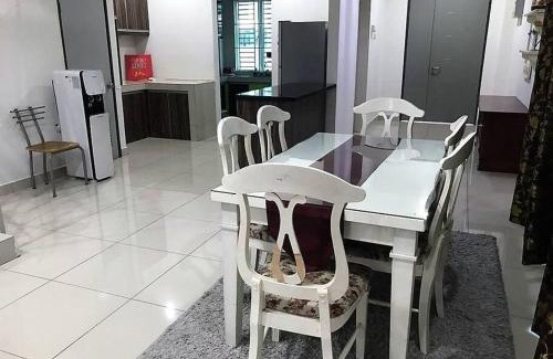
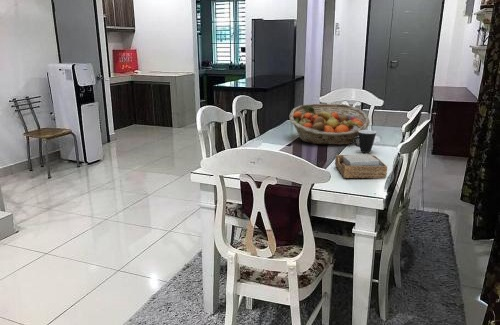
+ mug (364, 142)
+ napkin holder (360, 164)
+ fruit basket (328, 123)
